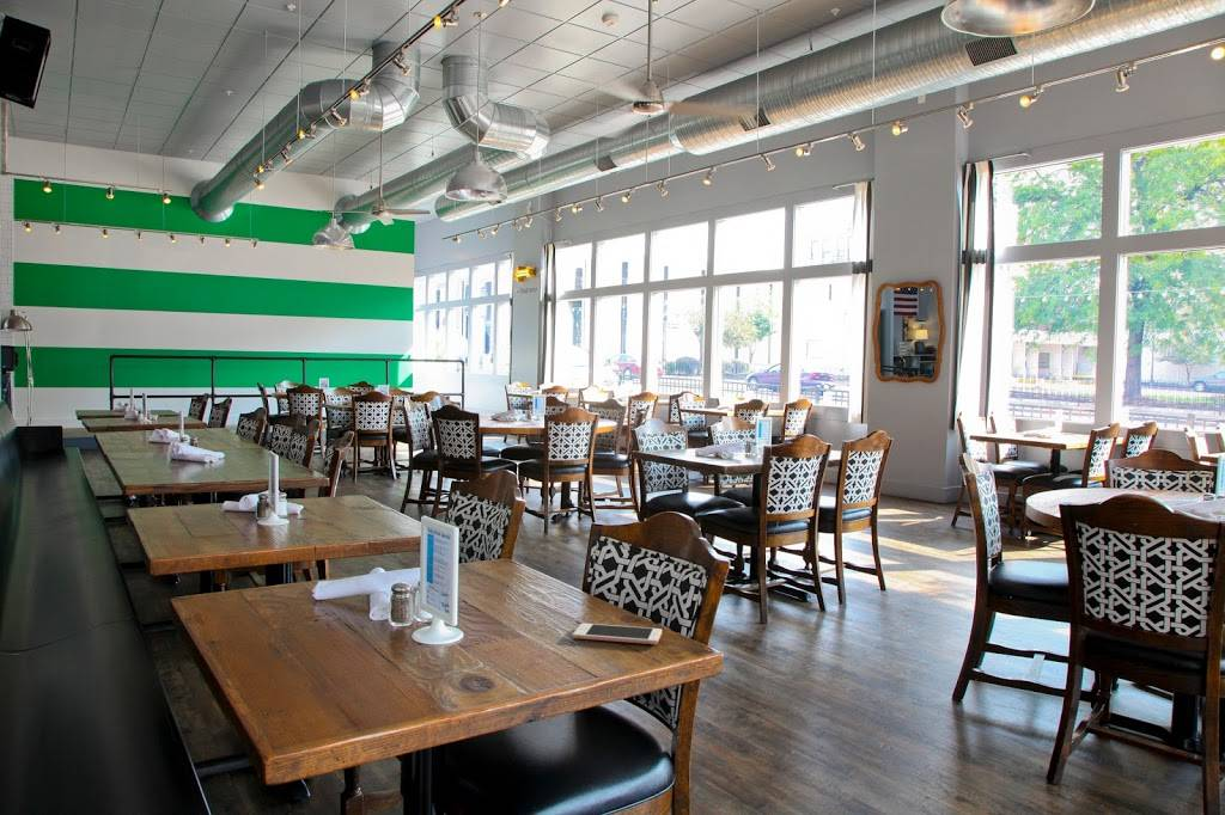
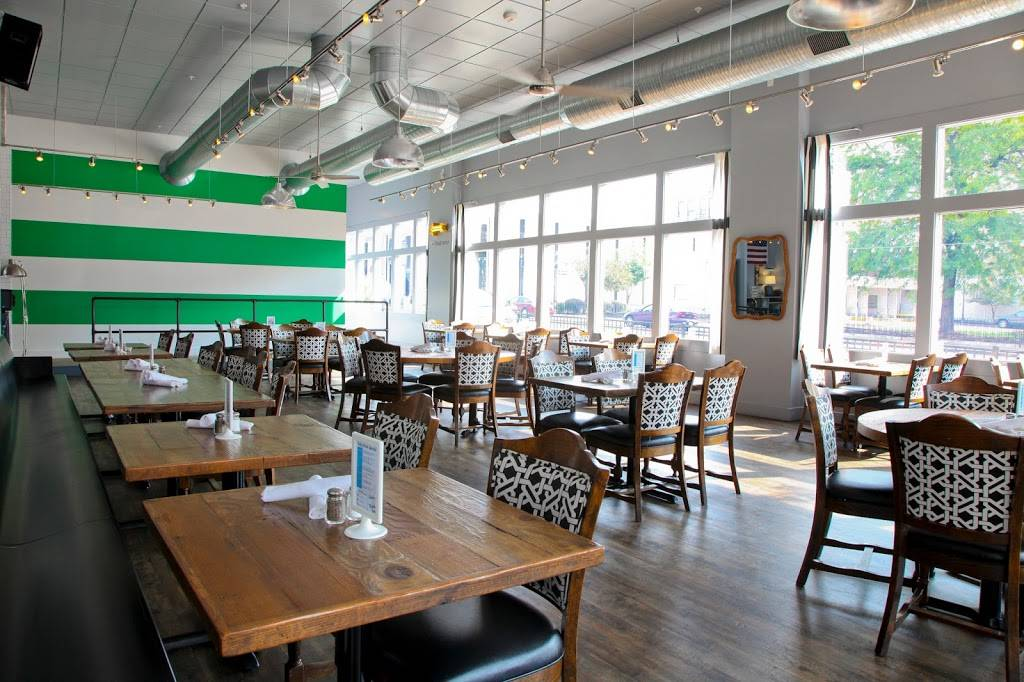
- cell phone (617, 633)
